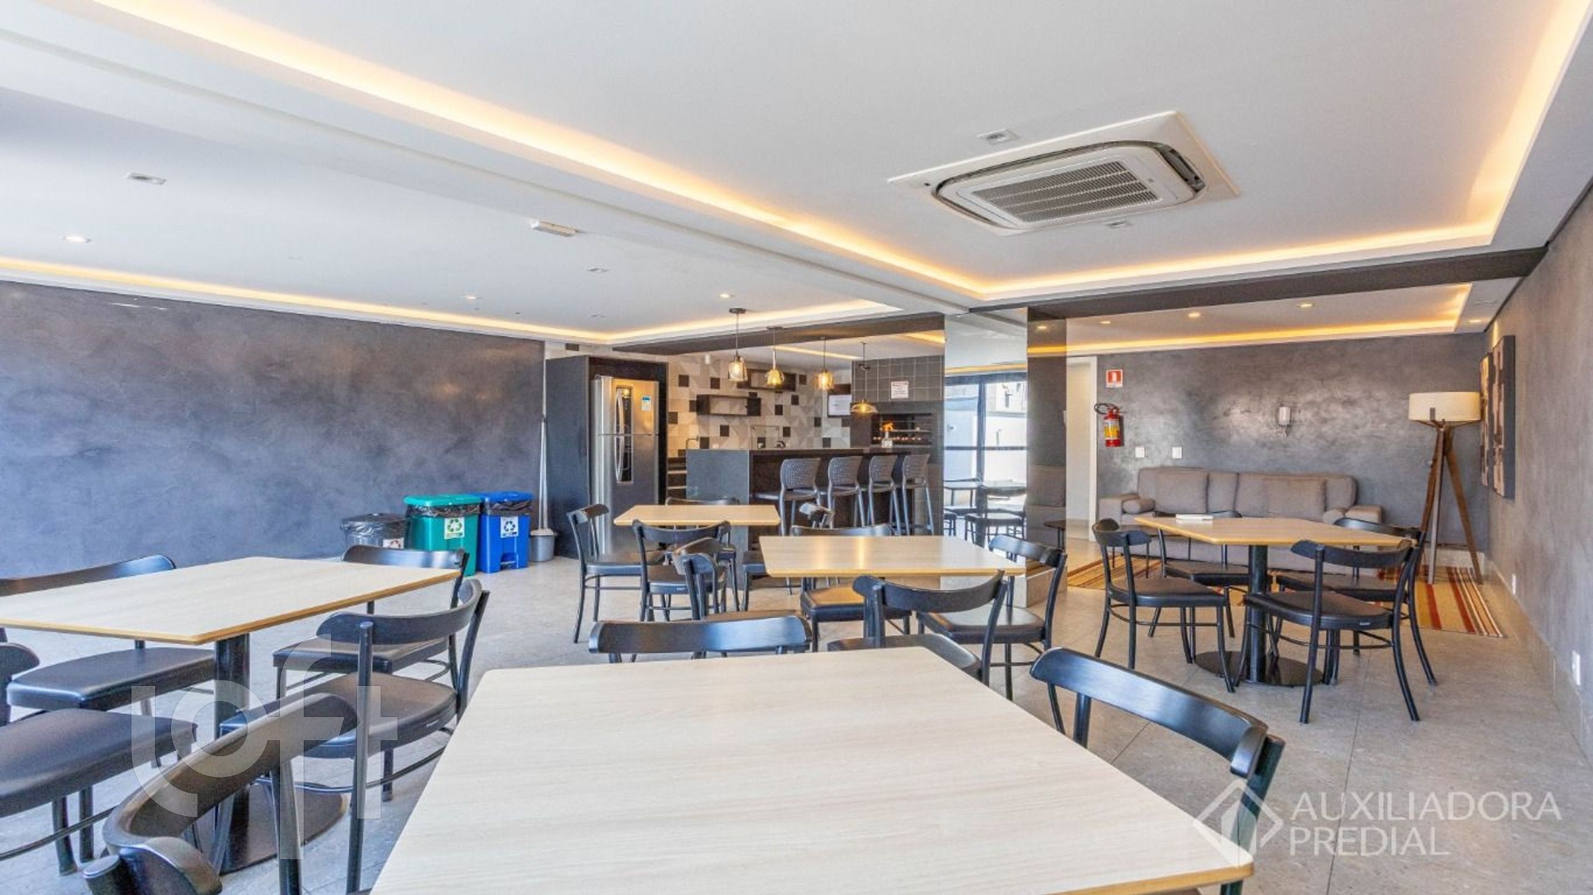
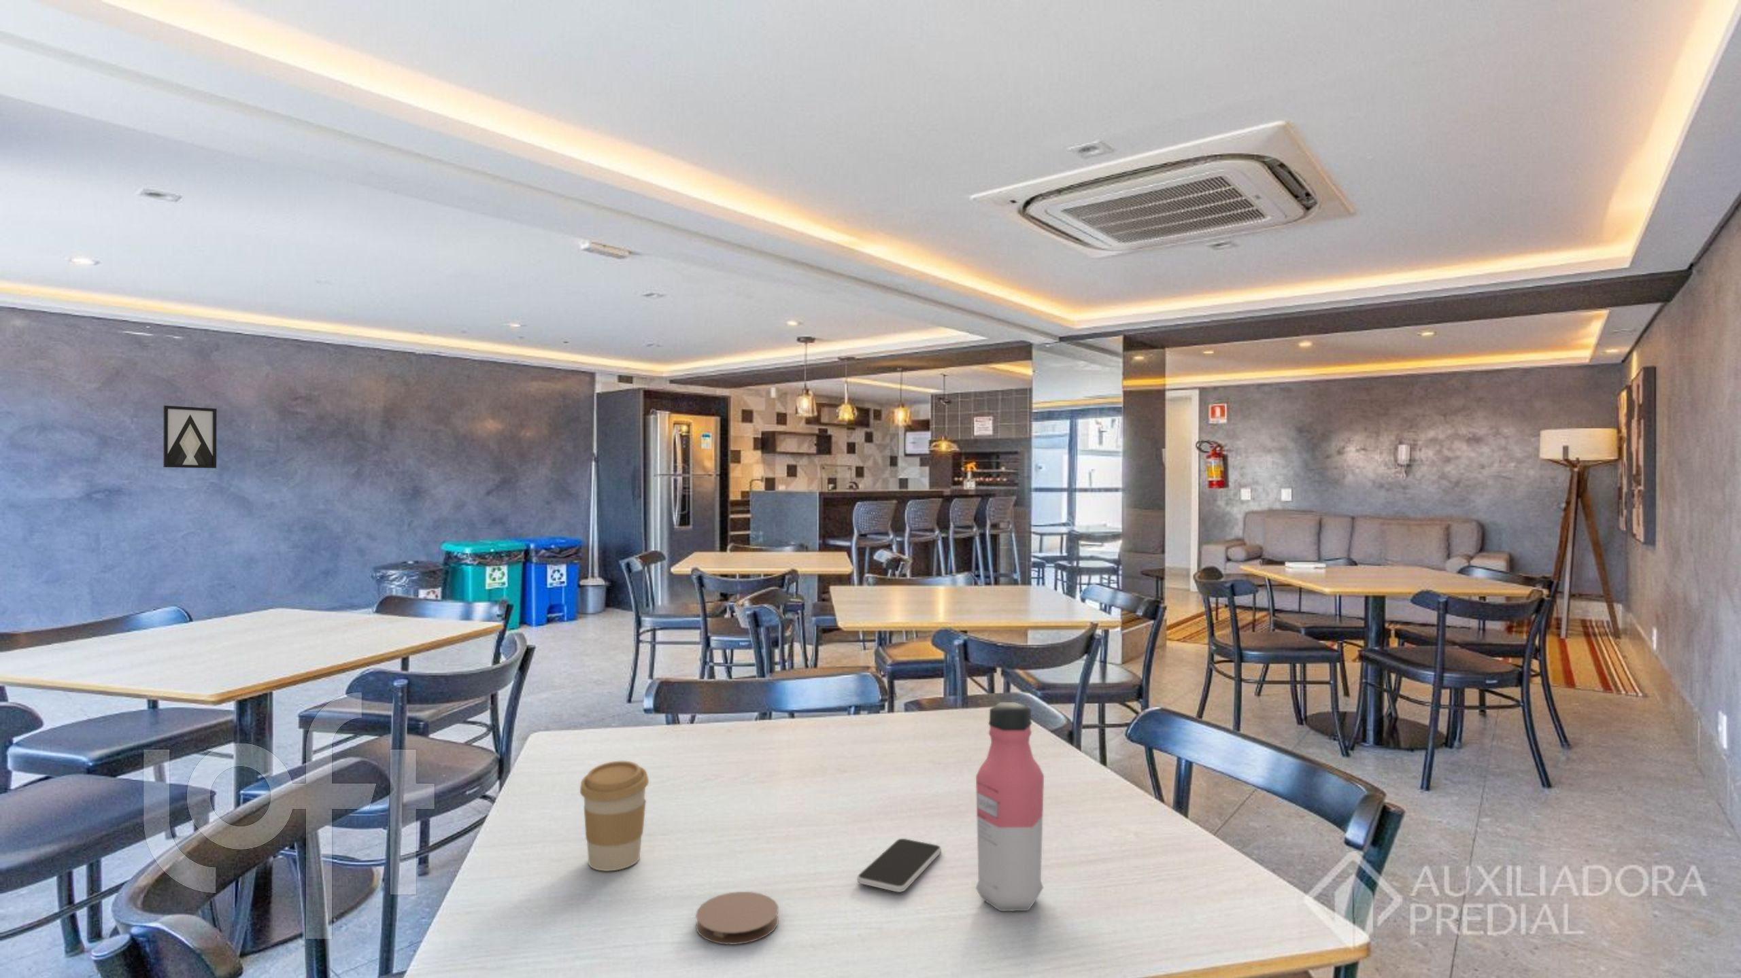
+ coaster (738, 916)
+ wall art (190, 438)
+ water bottle (1010, 802)
+ coffee cup (615, 813)
+ smartphone (900, 863)
